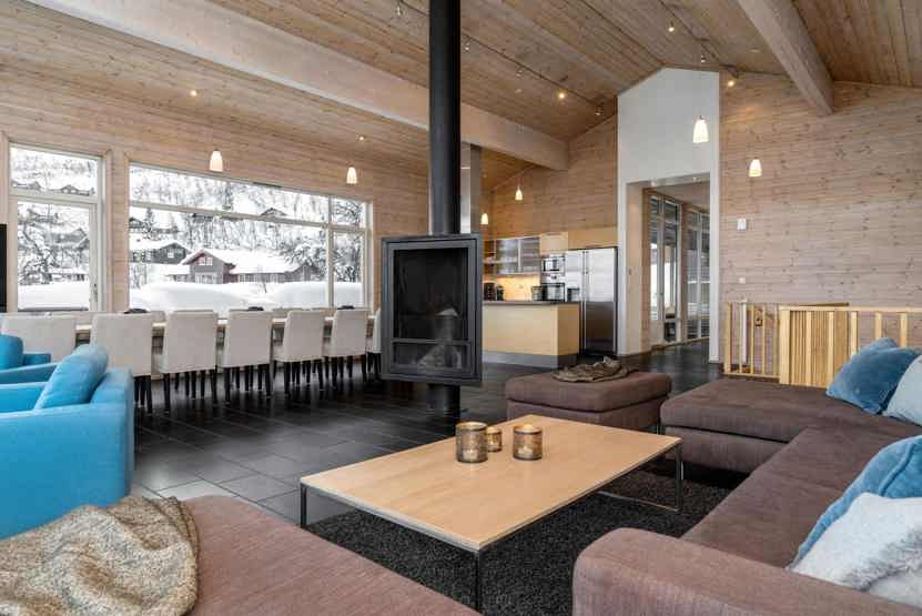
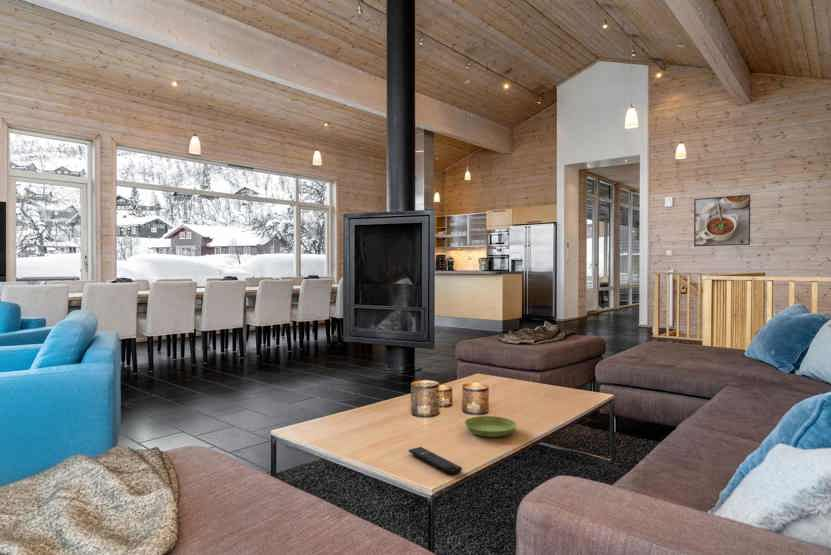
+ saucer (490, 426)
+ remote control (434, 460)
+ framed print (721, 221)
